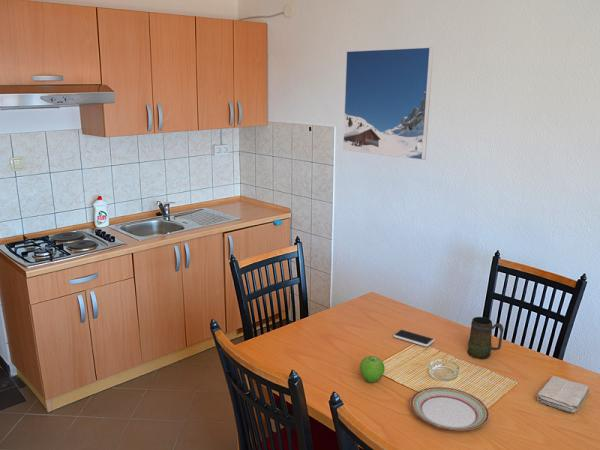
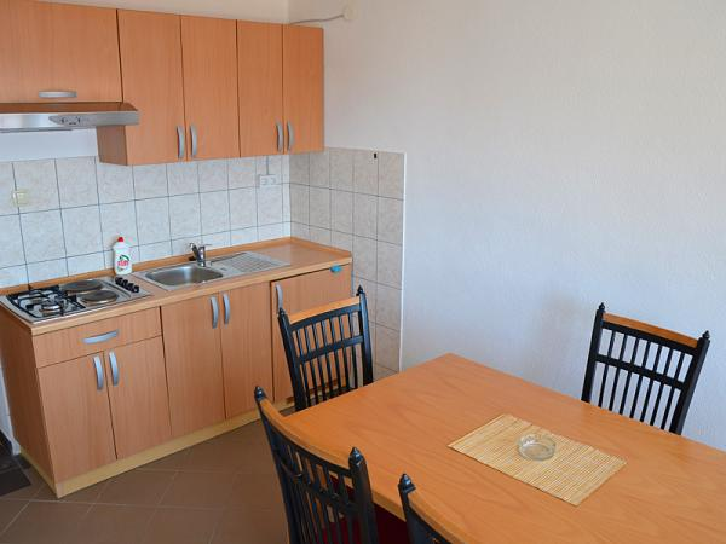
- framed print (384, 103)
- plate (448, 410)
- smartphone (413, 337)
- fruit (372, 369)
- washcloth (563, 392)
- mug (485, 338)
